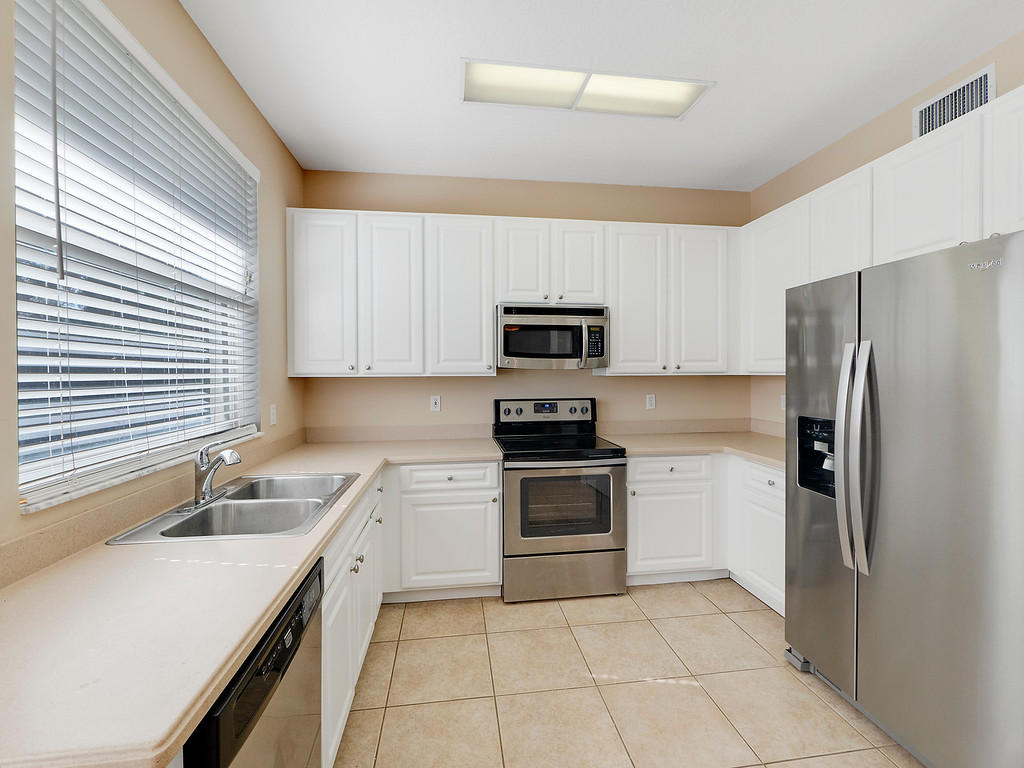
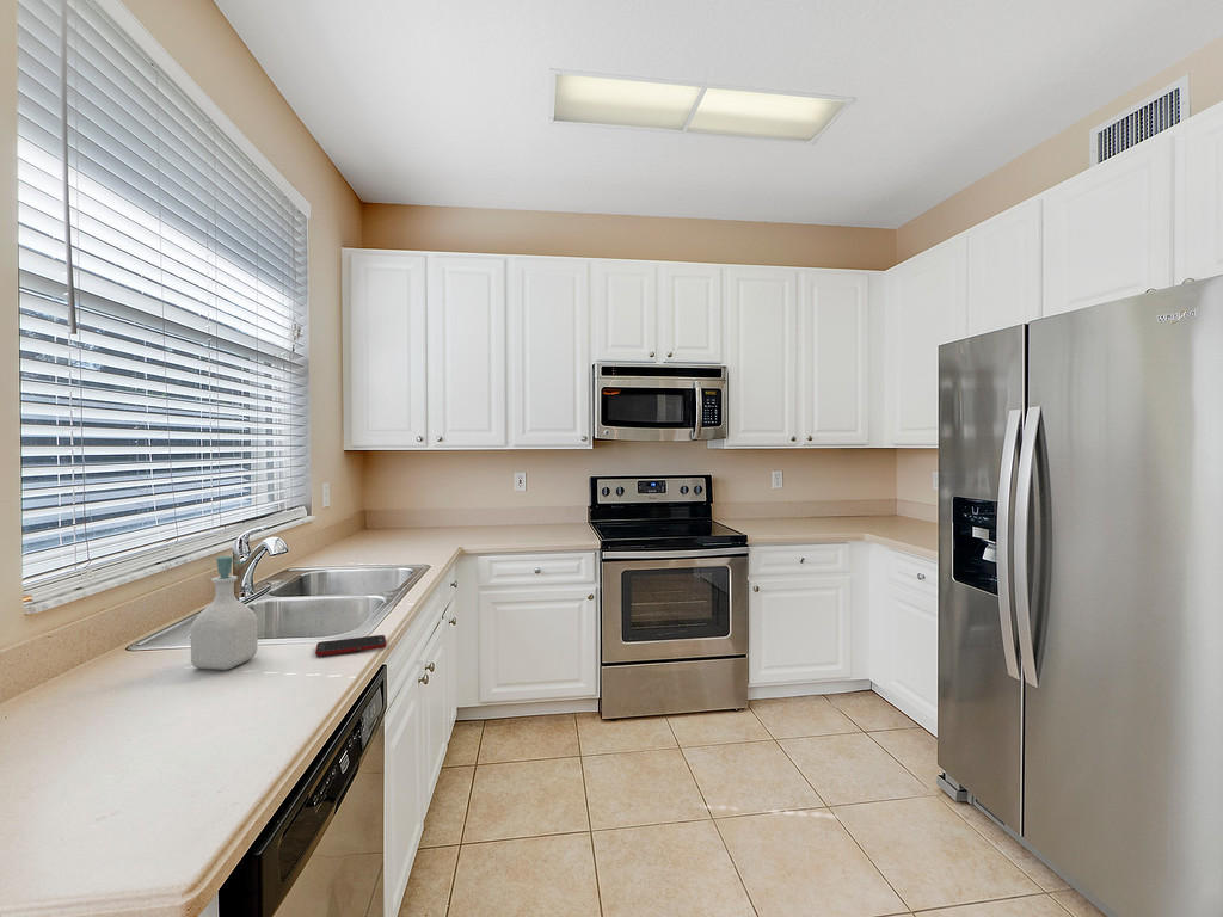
+ cell phone (351, 645)
+ soap bottle (225, 610)
